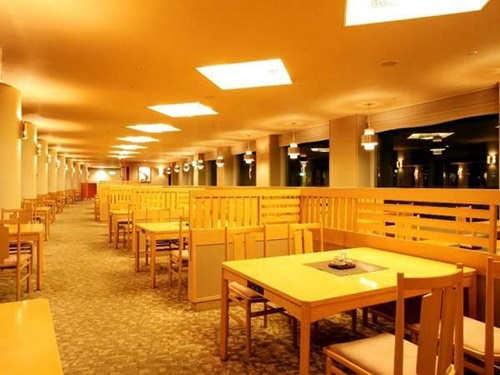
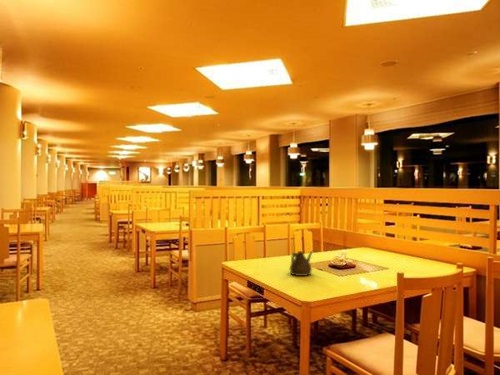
+ teapot (303, 261)
